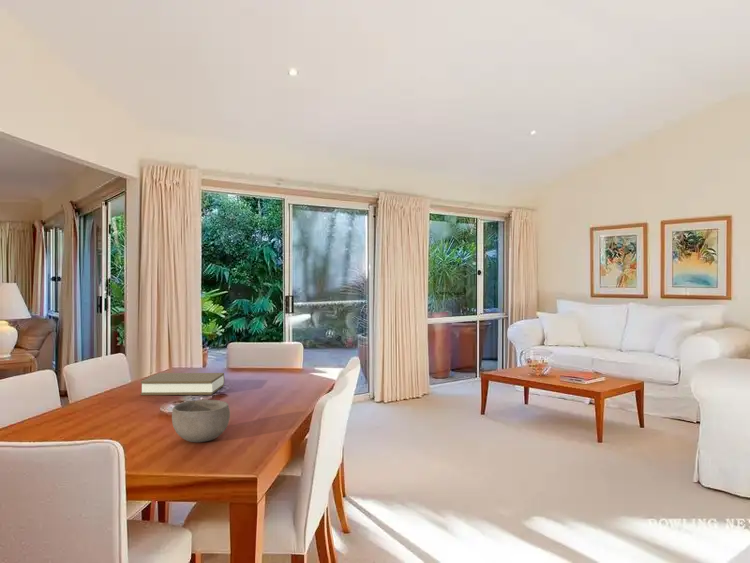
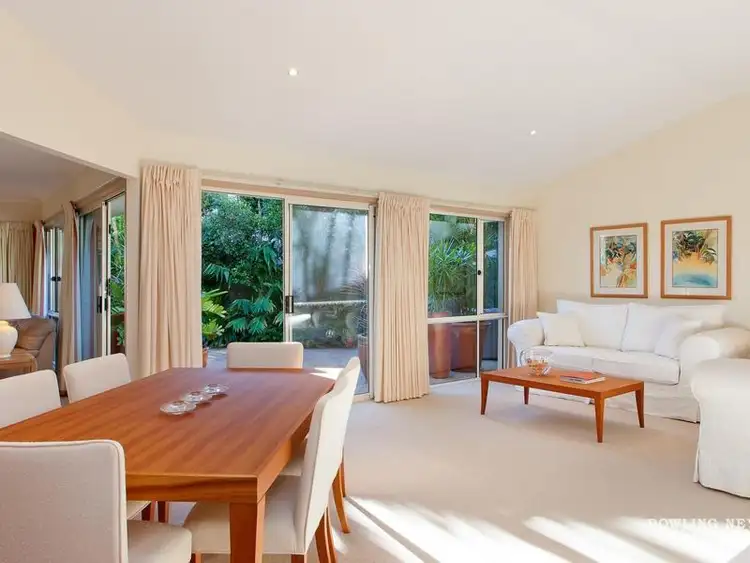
- bowl (201, 421)
- book (184, 383)
